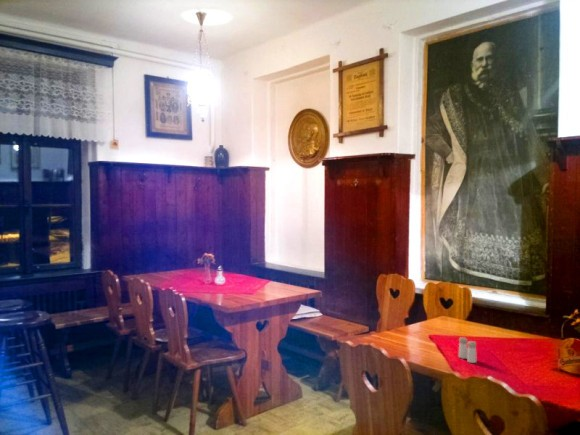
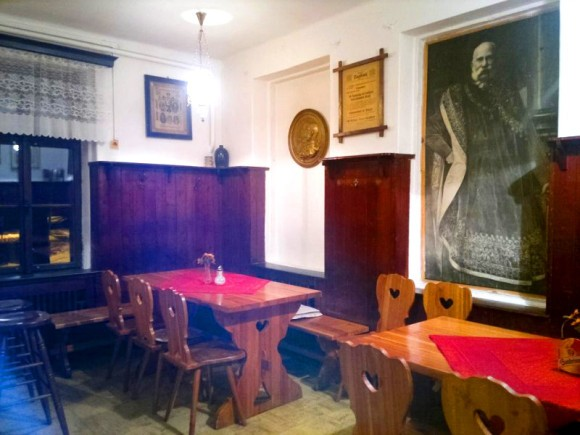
- salt and pepper shaker (467, 349)
